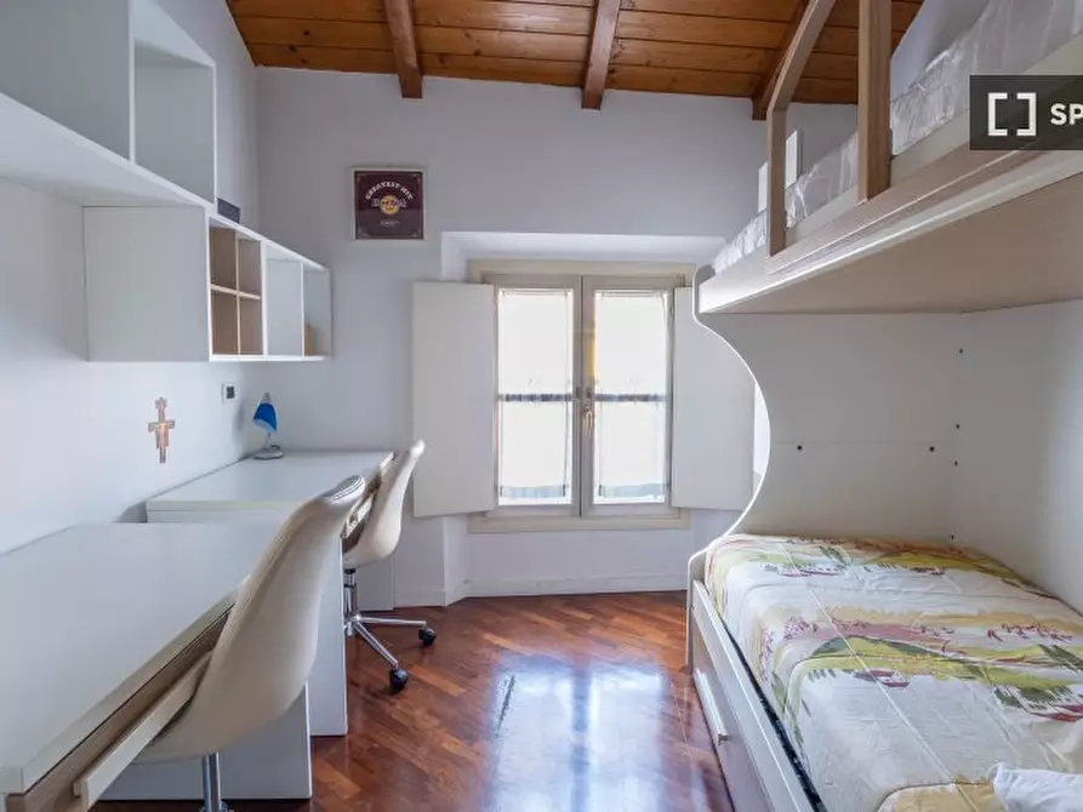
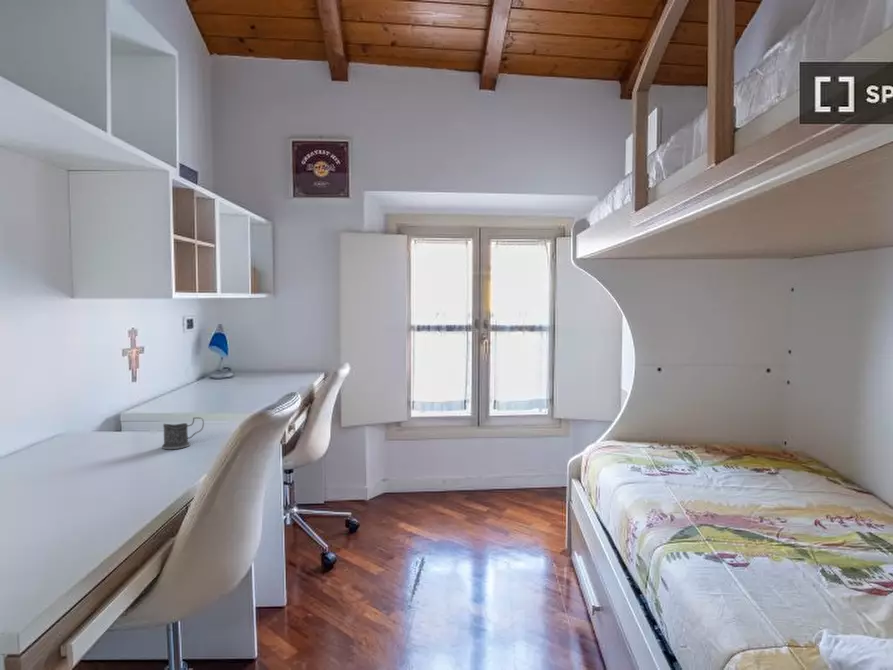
+ mug (183, 431)
